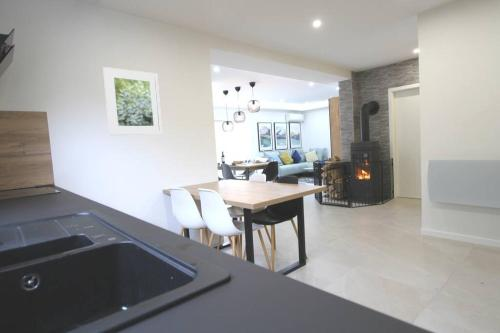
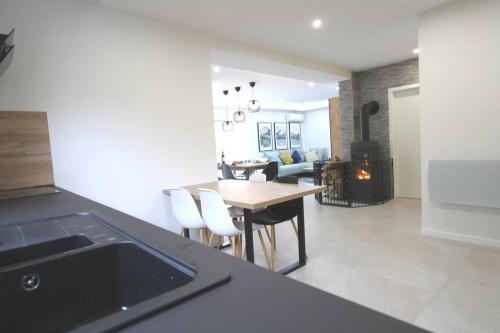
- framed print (134, 102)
